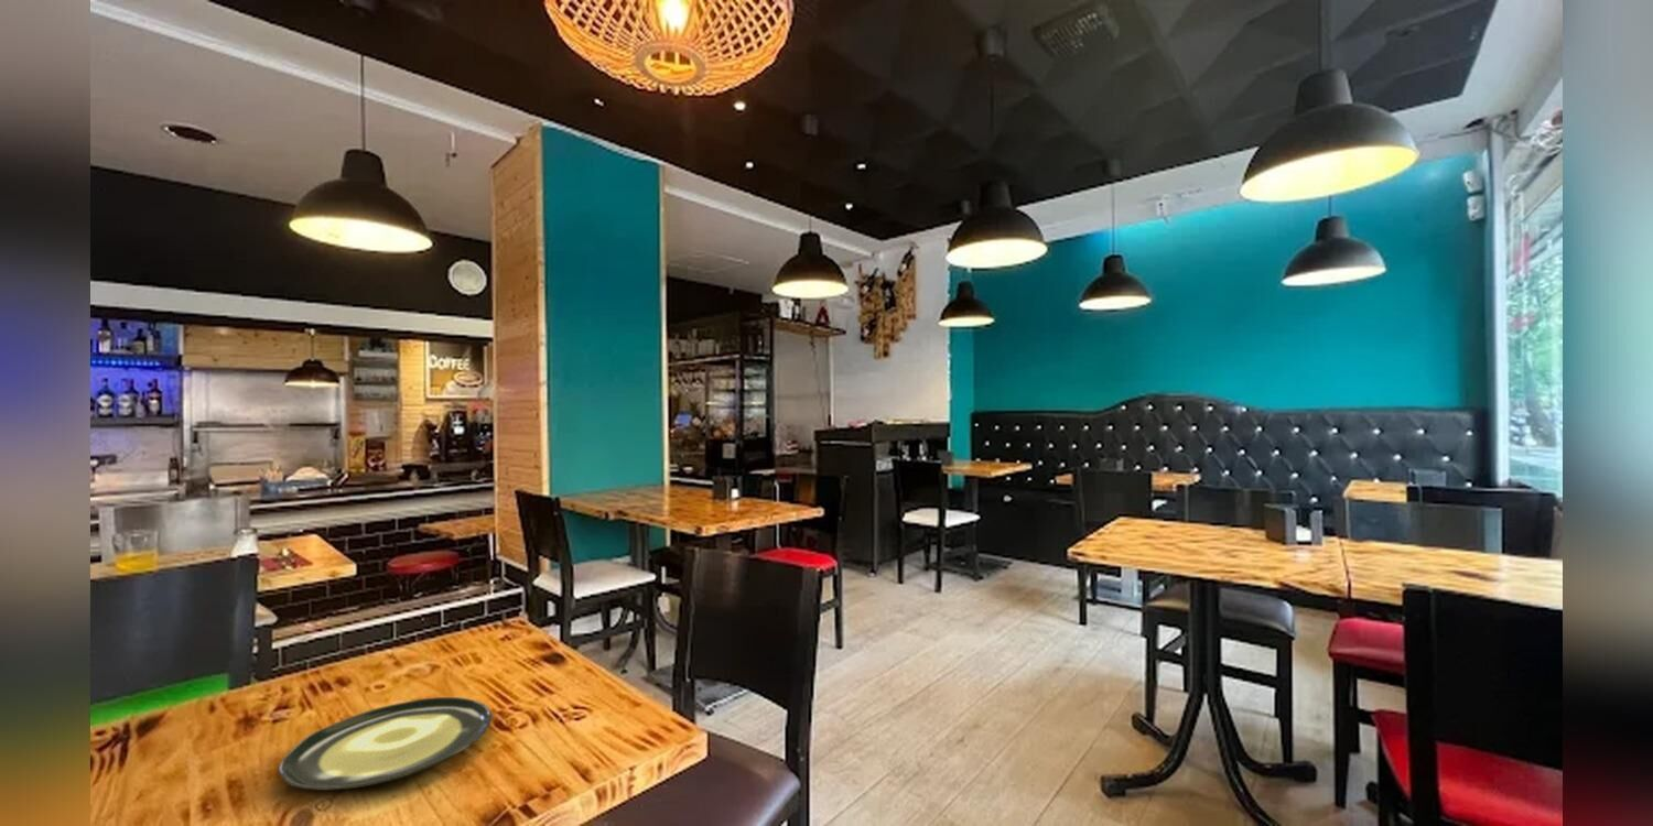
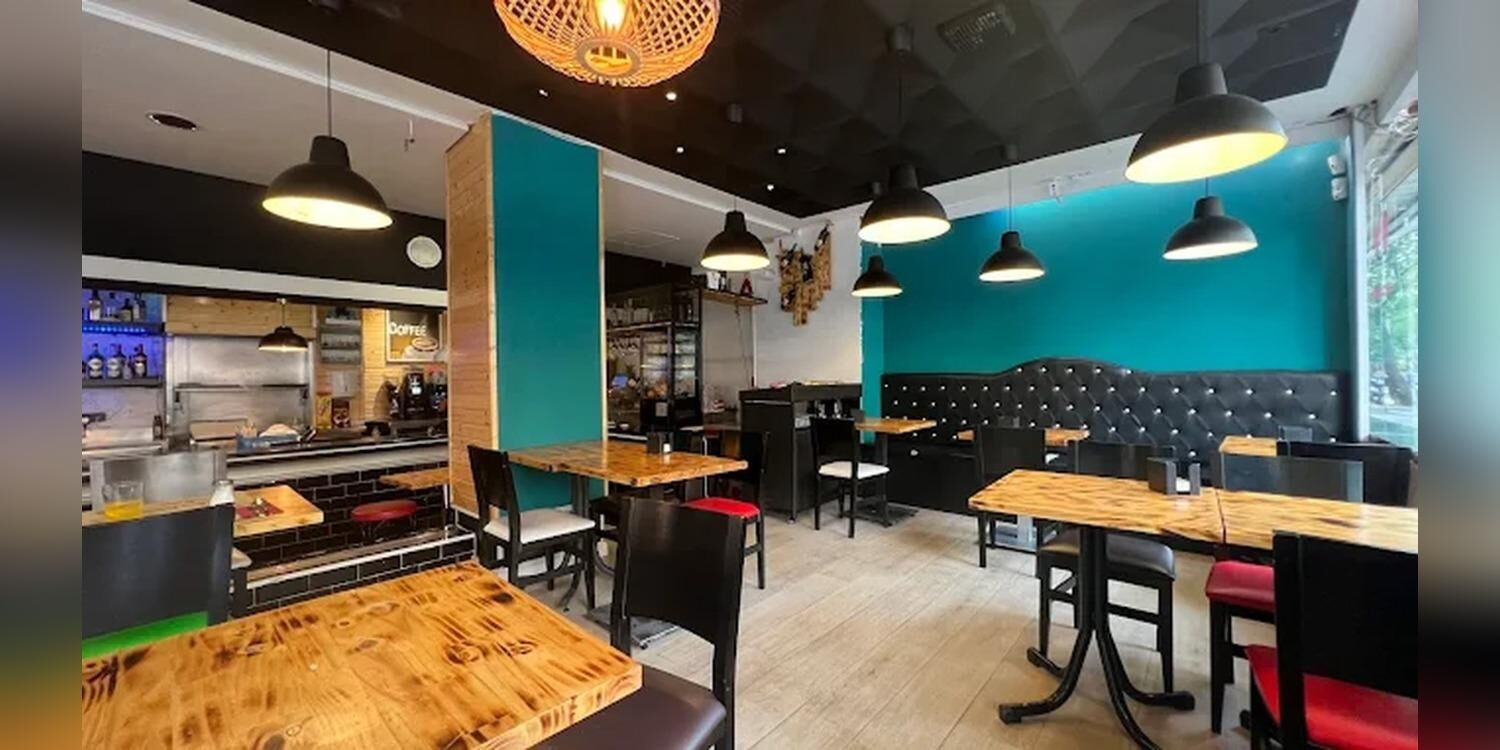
- plate (393, 742)
